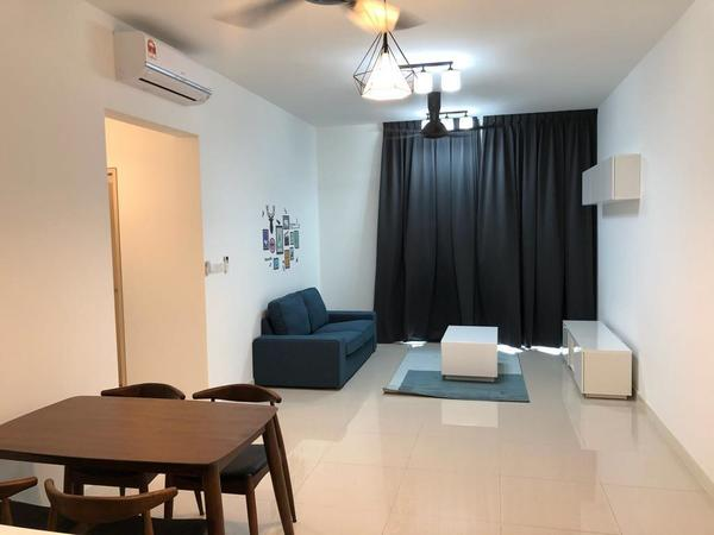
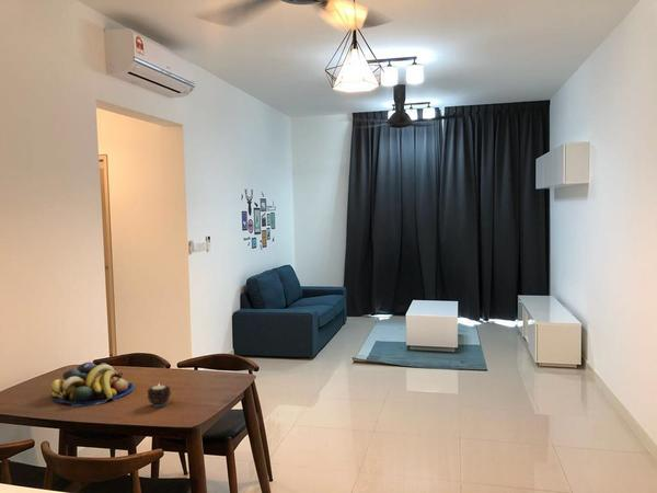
+ fruit bowl (93, 379)
+ candle (159, 393)
